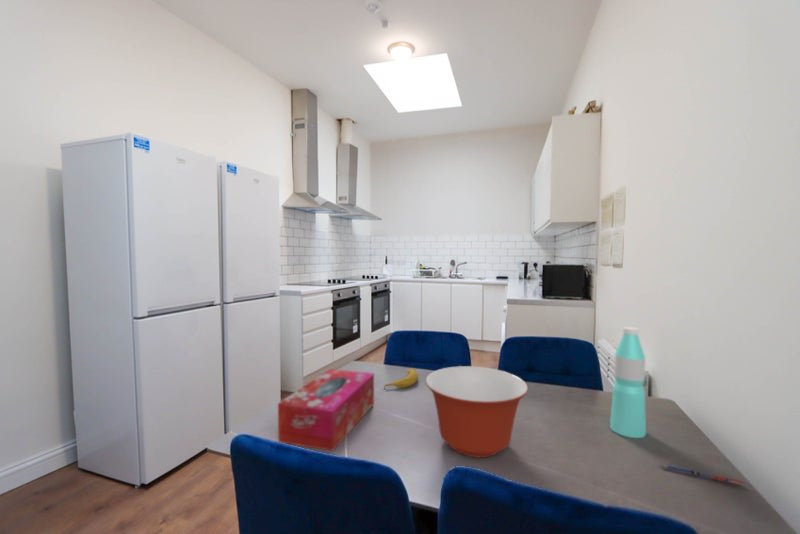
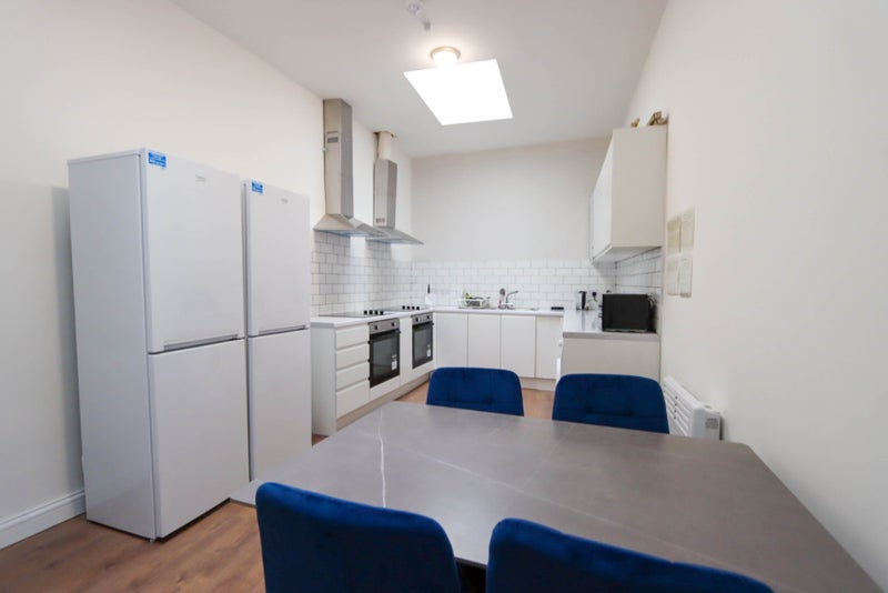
- mixing bowl (474, 412)
- tissue box (331, 403)
- water bottle (629, 379)
- pen (700, 473)
- fruit (404, 378)
